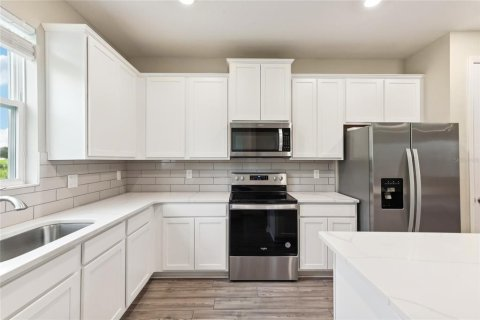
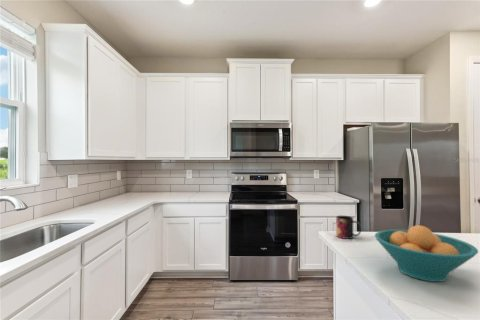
+ mug (348, 227)
+ fruit bowl (421, 249)
